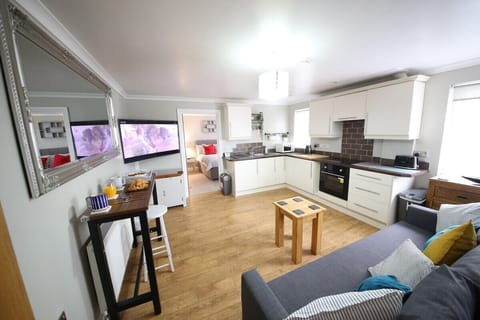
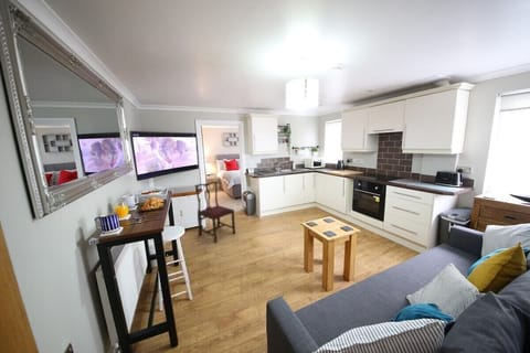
+ dining chair (214, 208)
